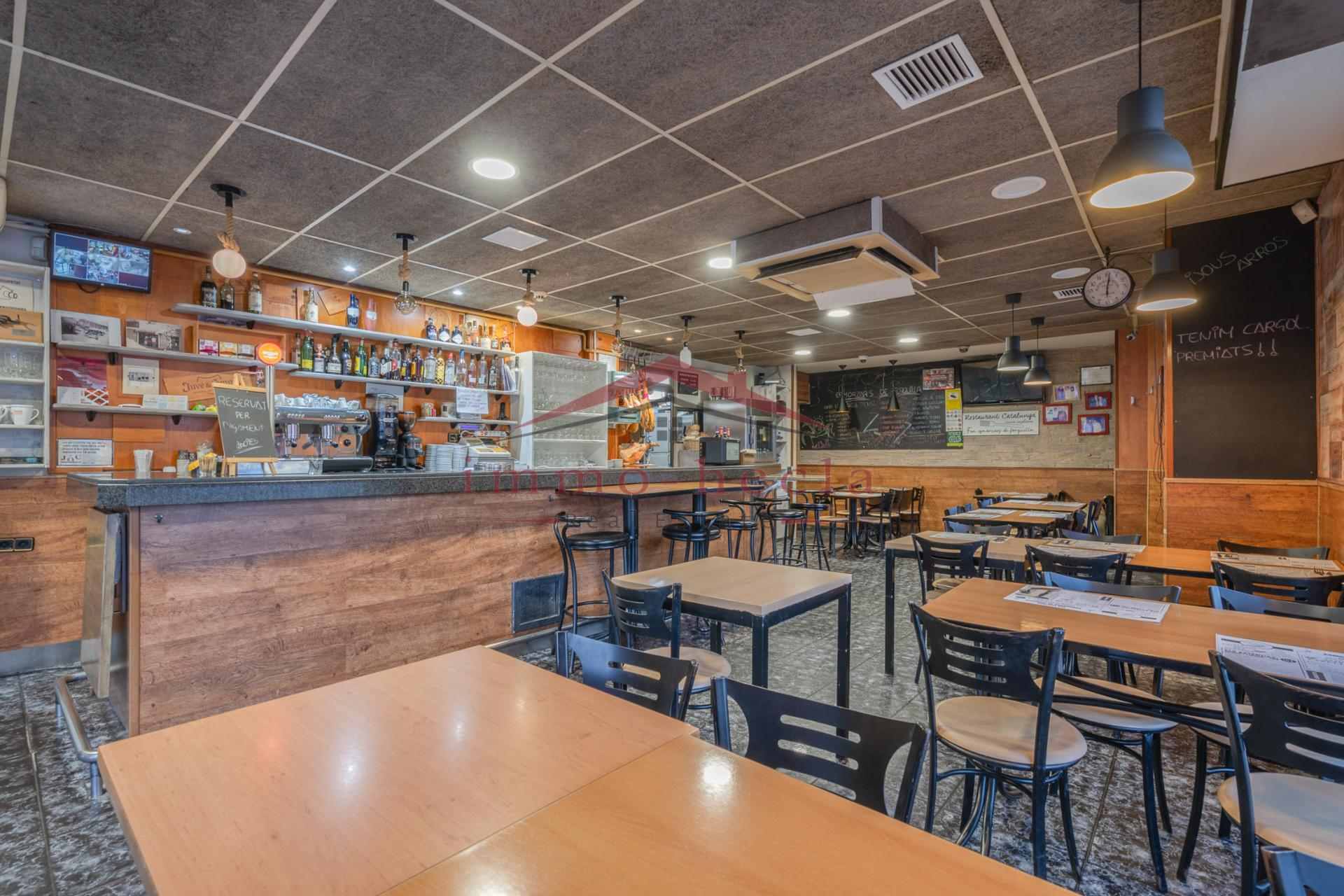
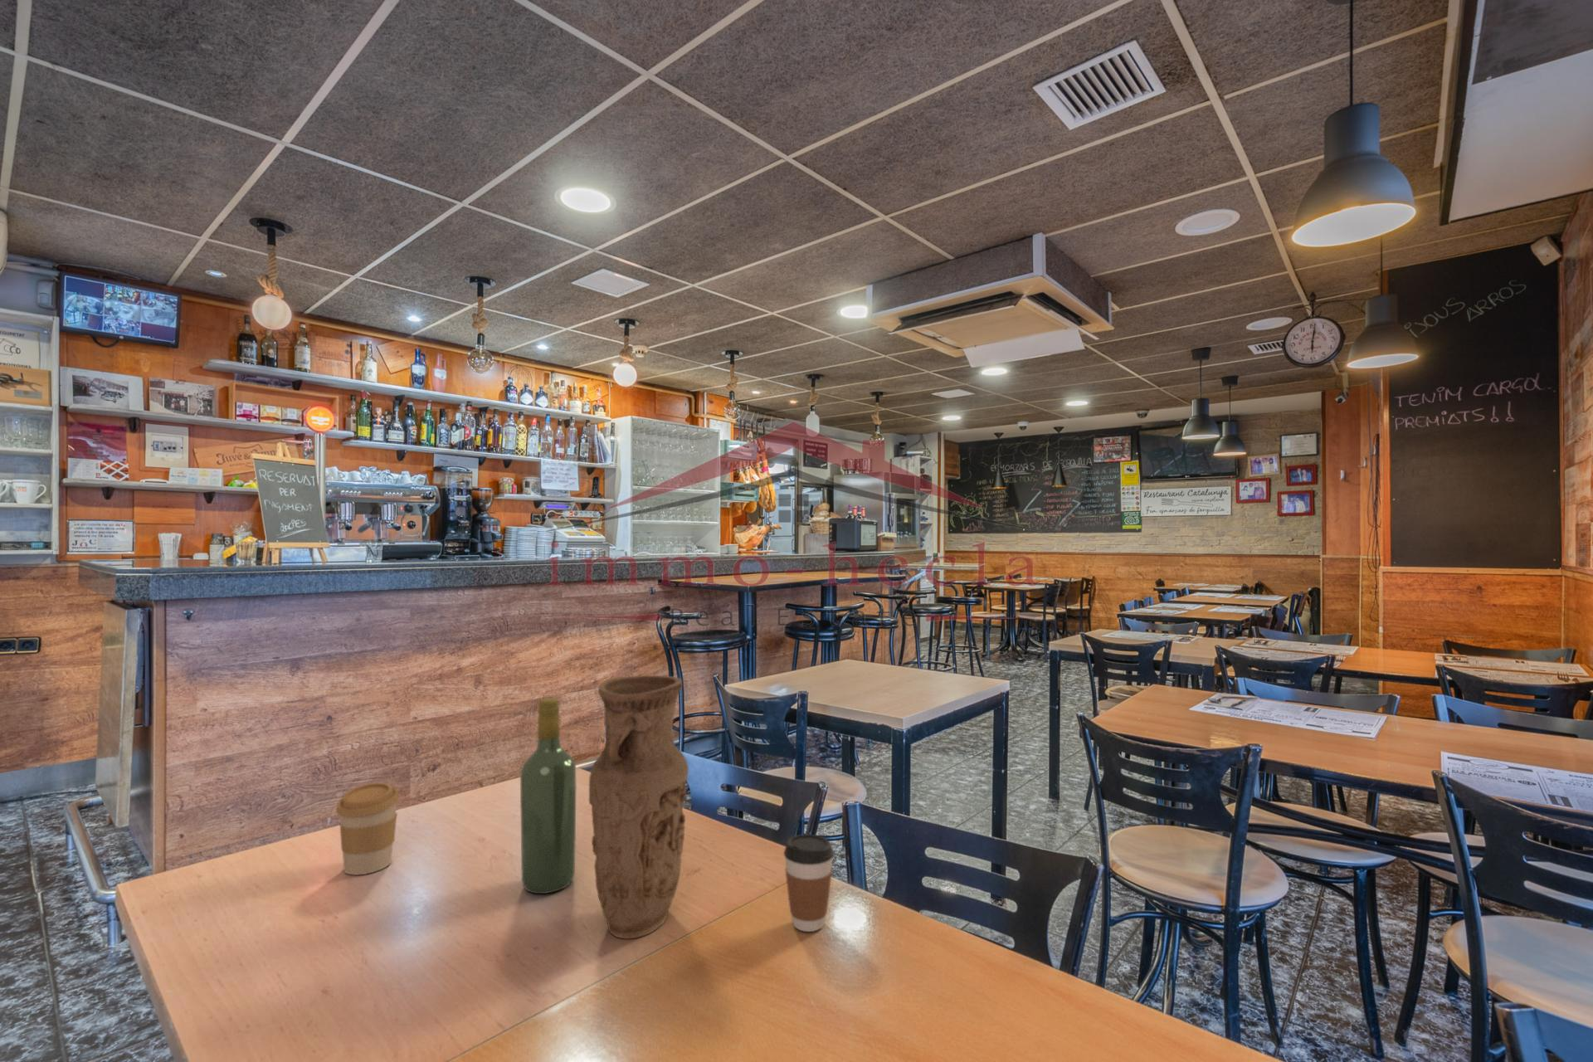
+ coffee cup (367, 827)
+ coffee cup (808, 882)
+ wine bottle (549, 792)
+ vase (640, 800)
